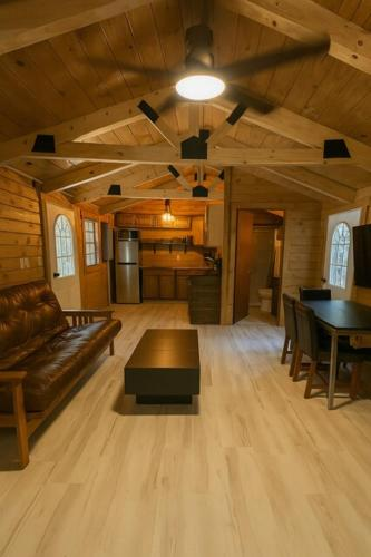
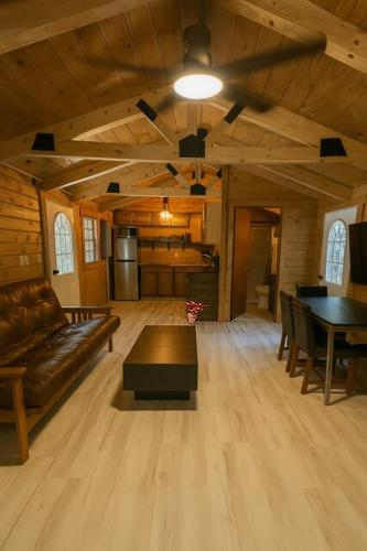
+ potted plant (193, 312)
